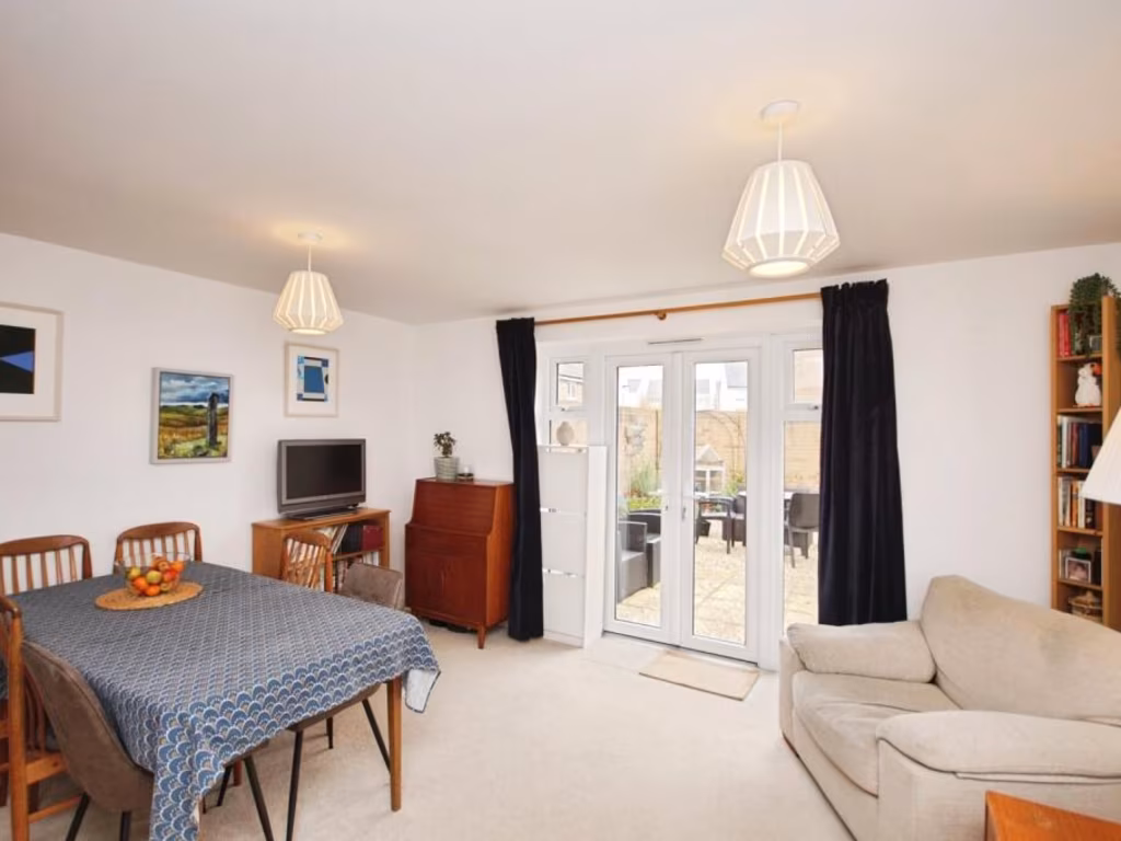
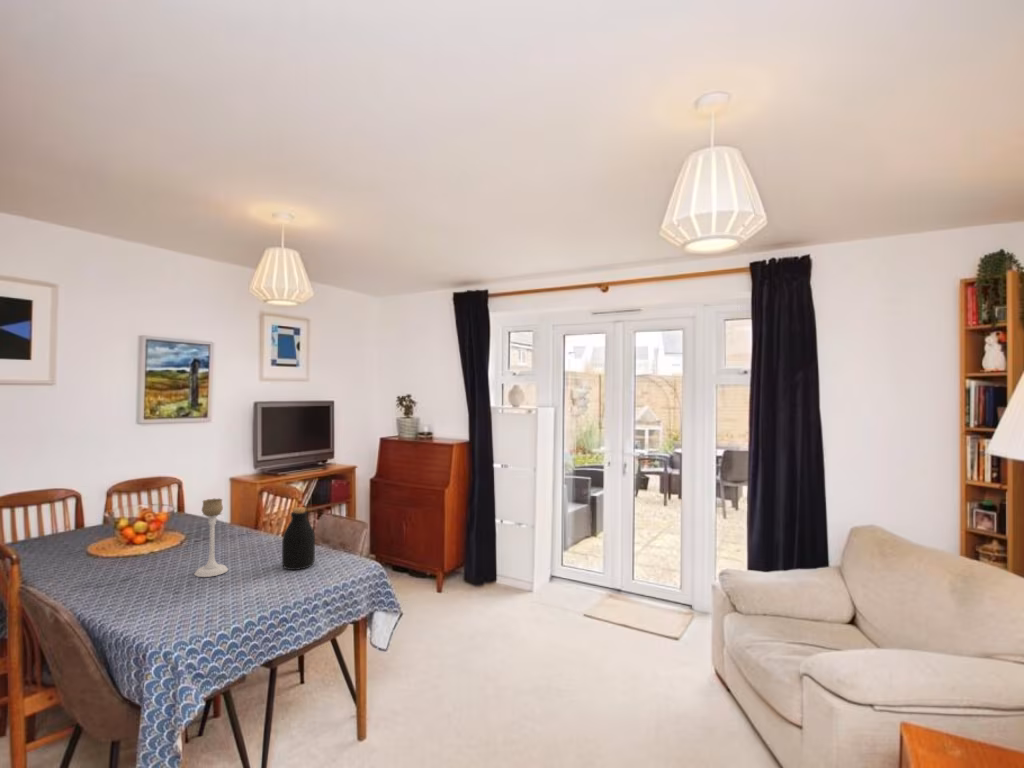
+ bottle (298, 536)
+ candle holder (212, 536)
